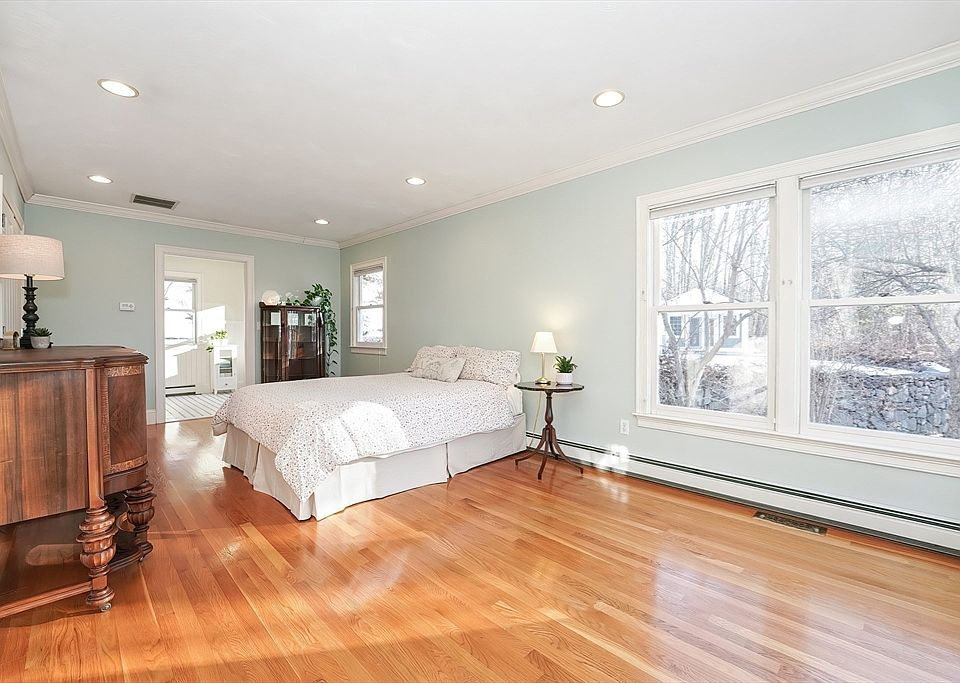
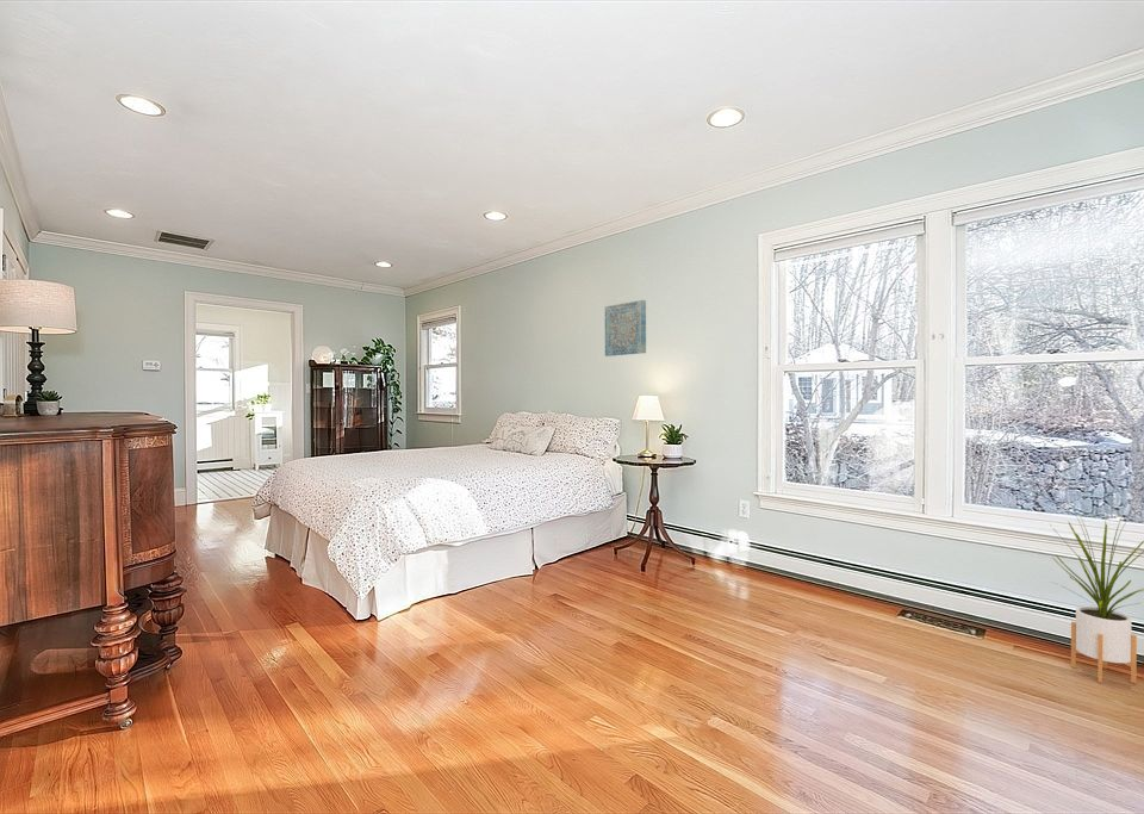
+ house plant (1105, 594)
+ wall art (624, 329)
